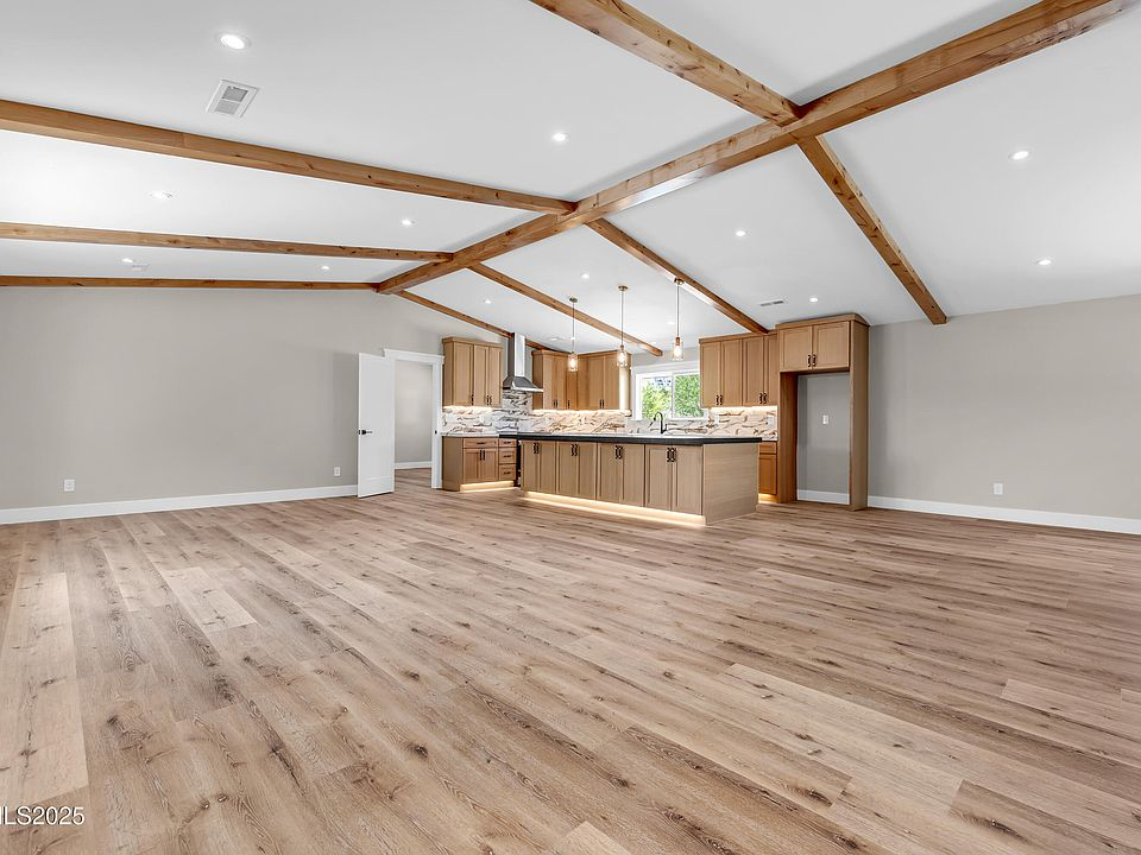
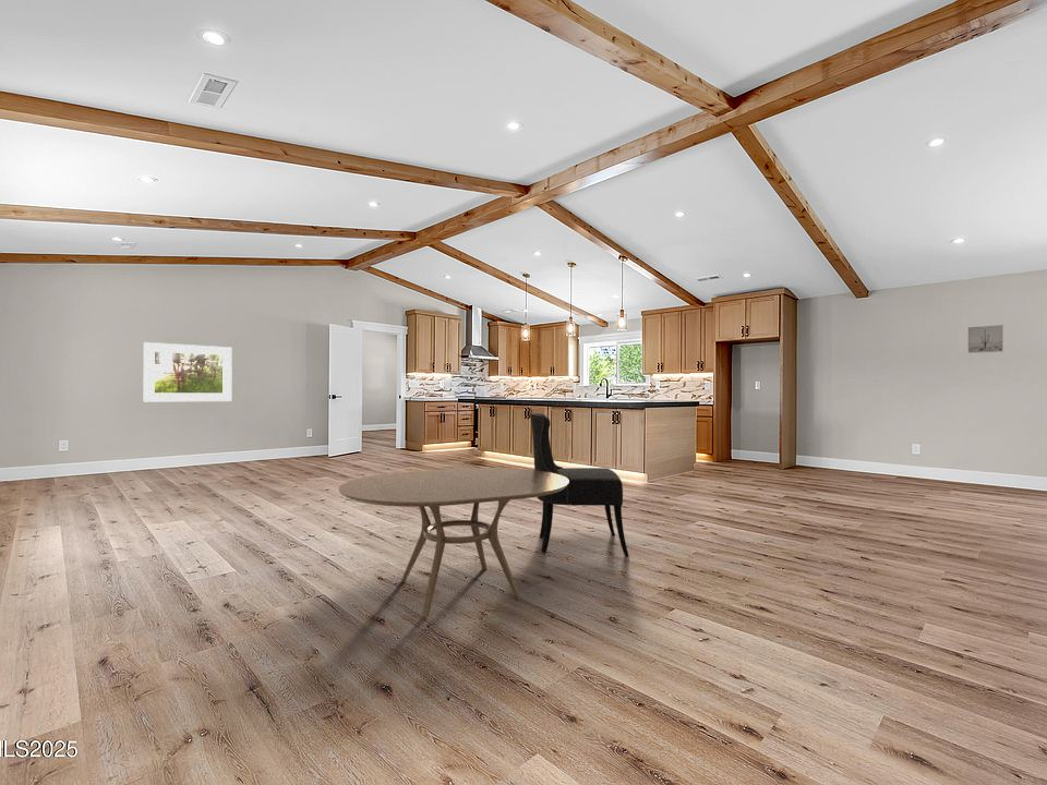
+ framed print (190, 373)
+ dining chair (581, 479)
+ wall art (985, 339)
+ dining table (458, 536)
